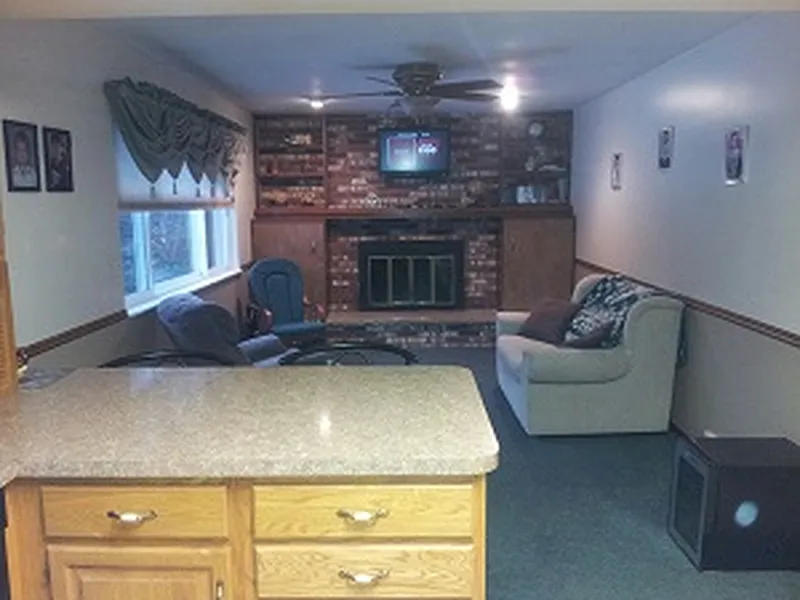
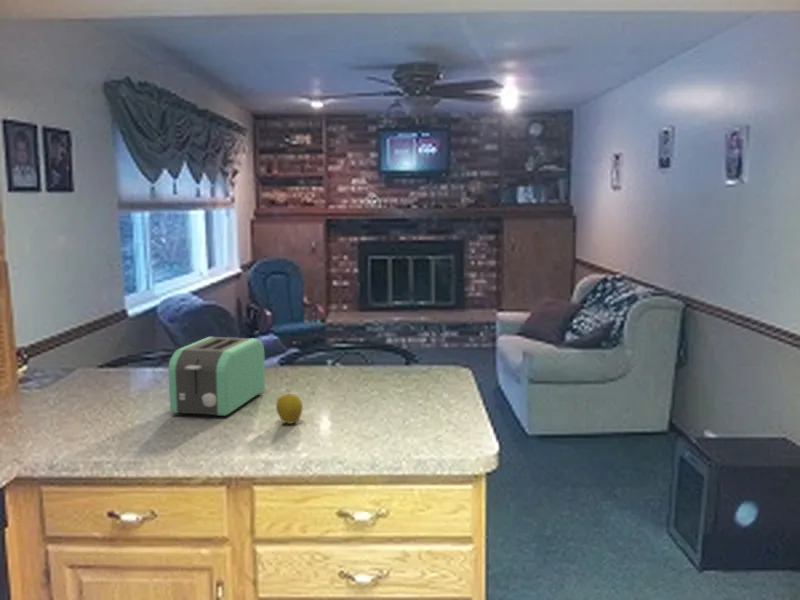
+ apple (289, 407)
+ toaster (219, 373)
